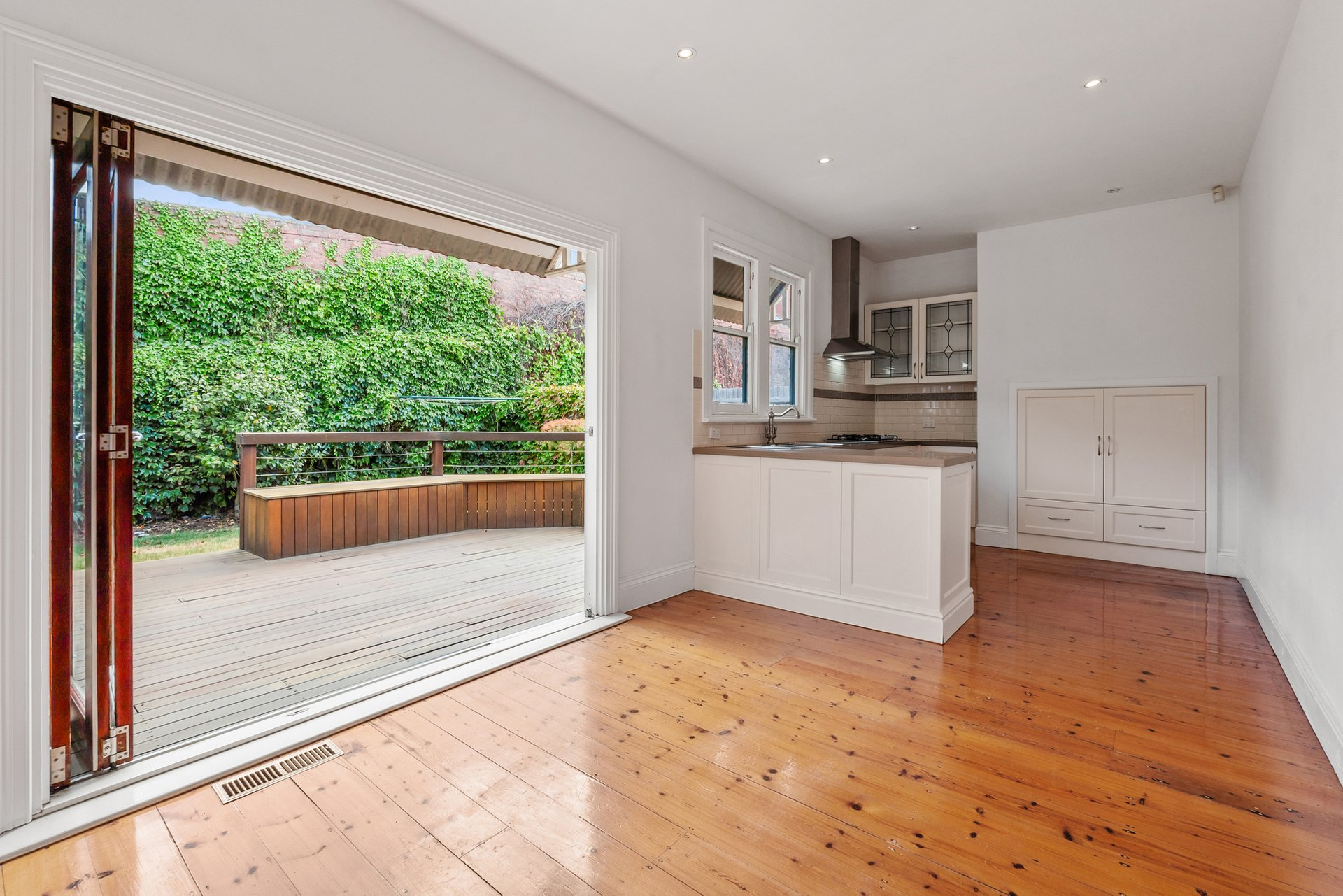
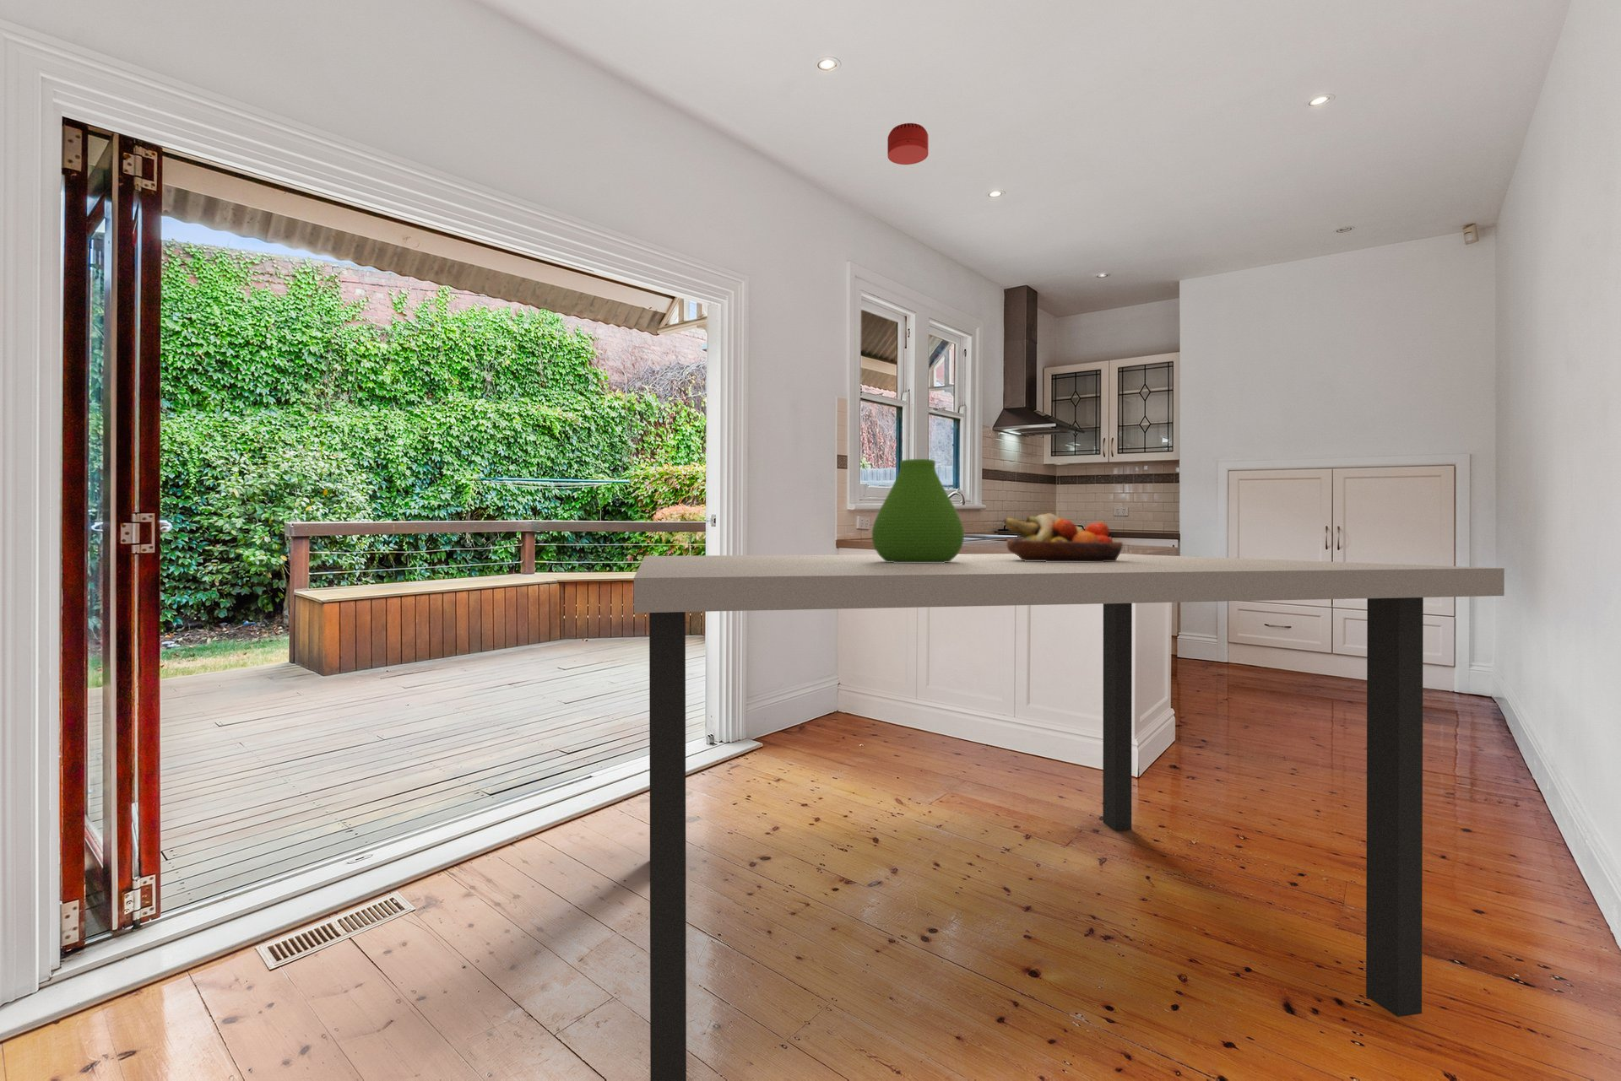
+ fruit bowl (1062, 536)
+ smoke detector (908, 142)
+ vase (917, 509)
+ dining table (966, 606)
